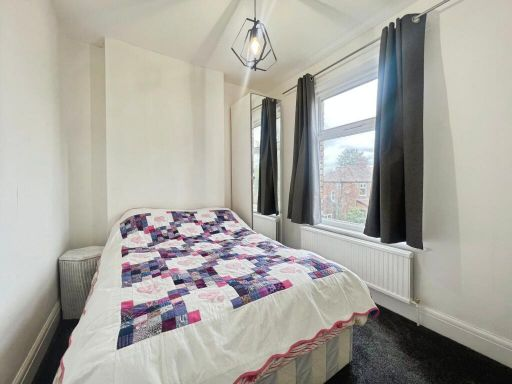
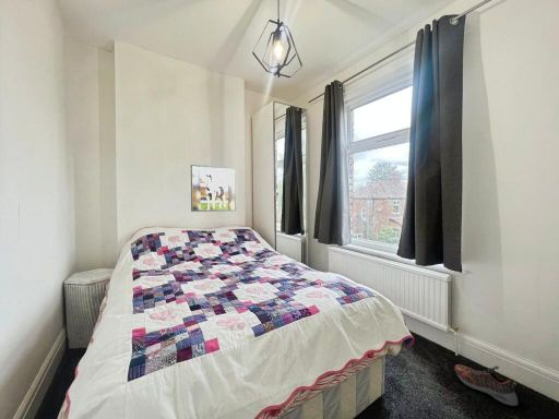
+ shoe (483, 374)
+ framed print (214, 189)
